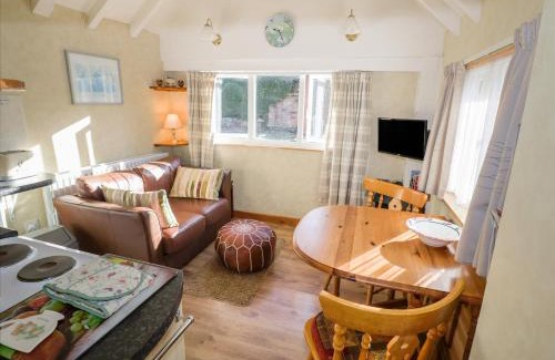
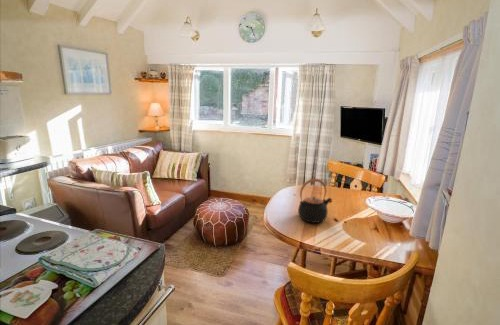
+ teapot (316, 198)
